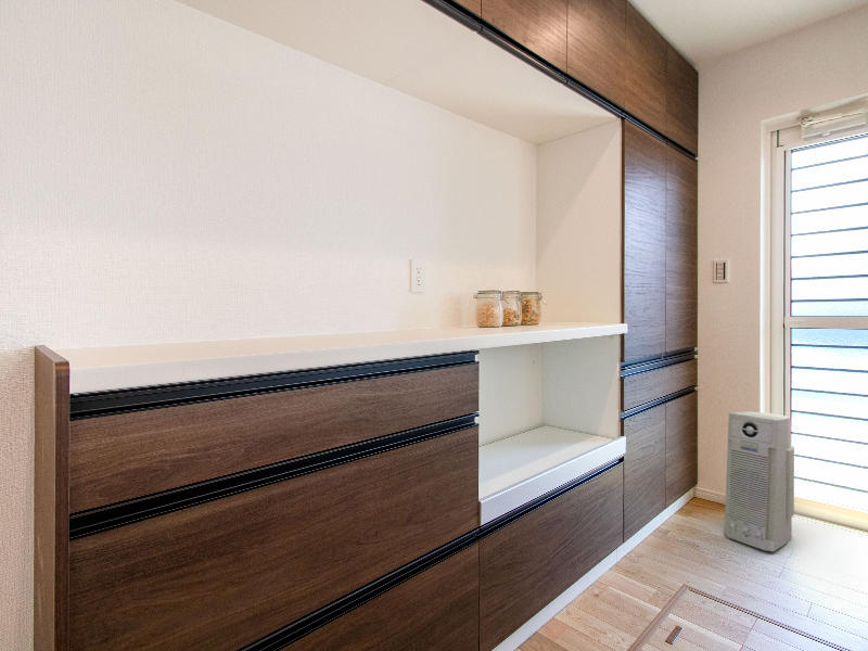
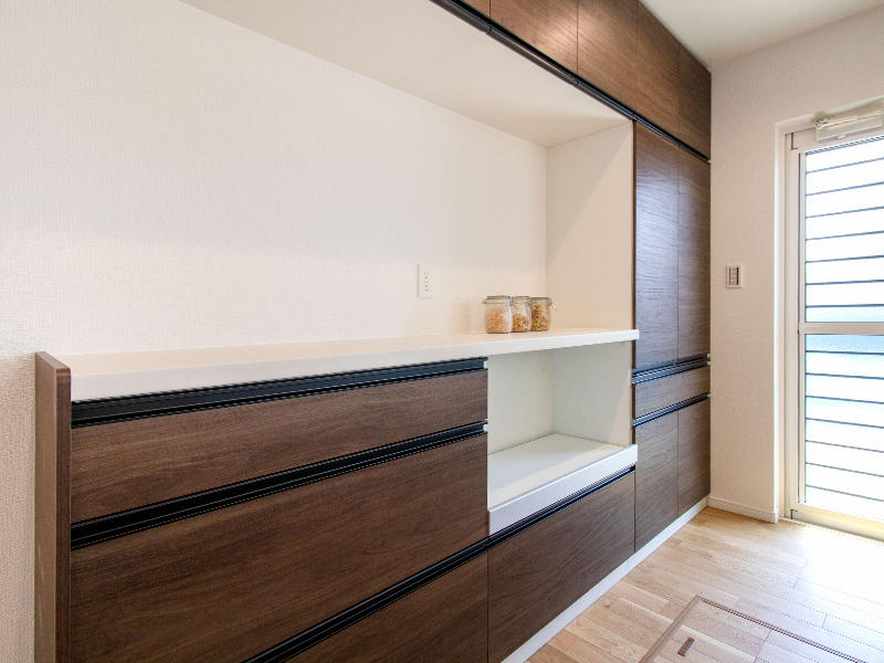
- air purifier (761, 474)
